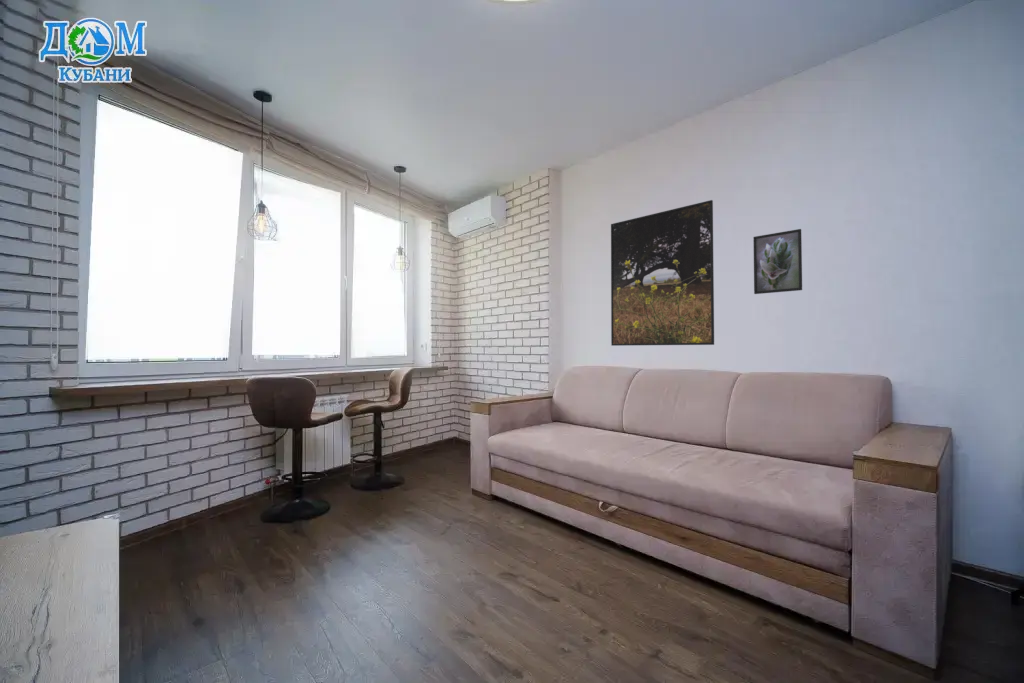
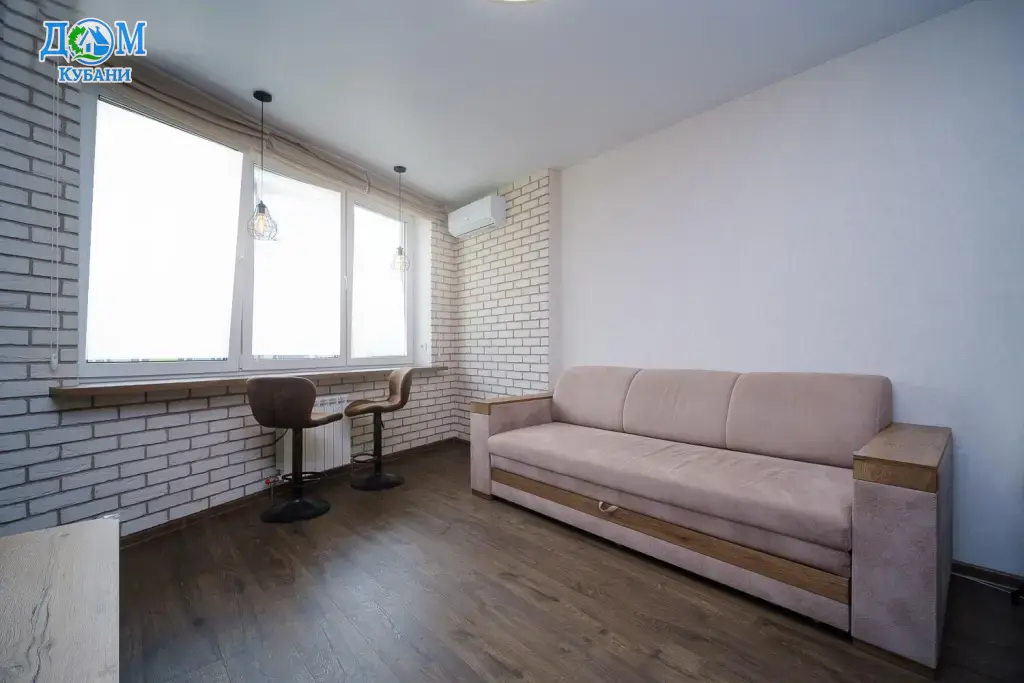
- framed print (657, 278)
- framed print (777, 262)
